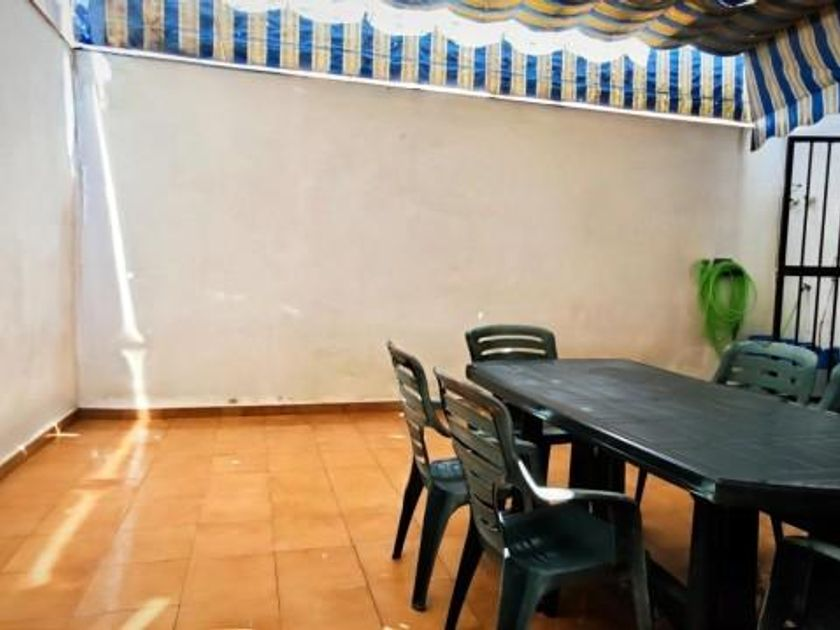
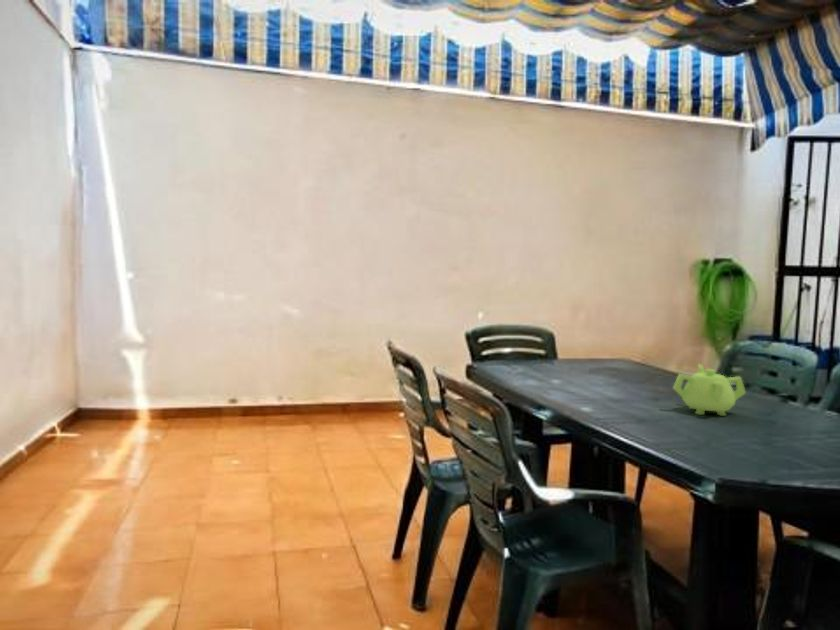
+ teapot (708, 389)
